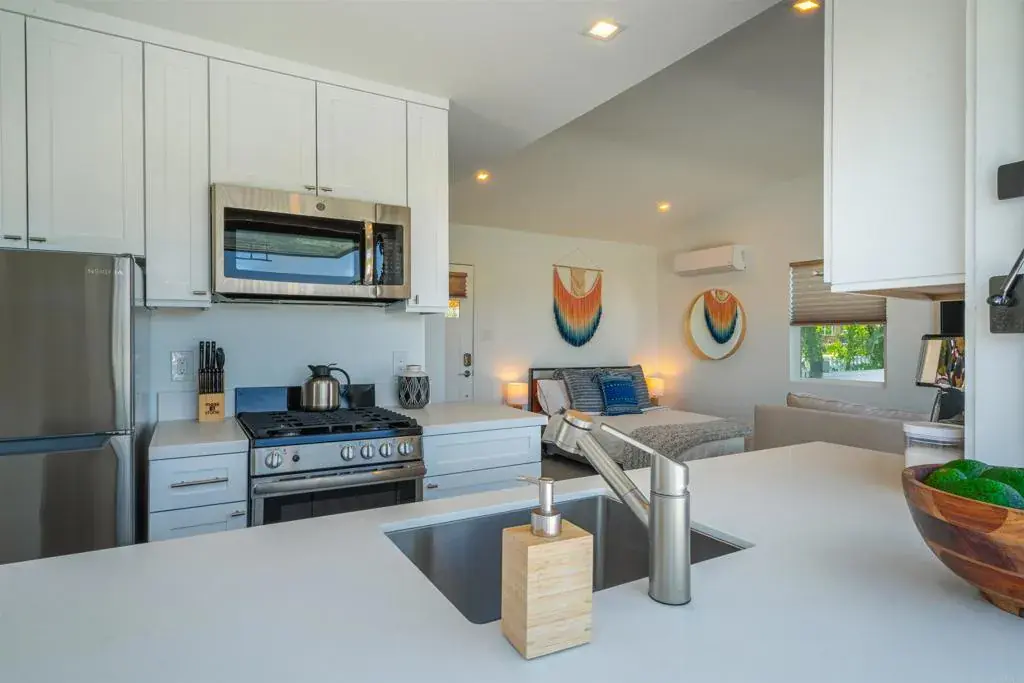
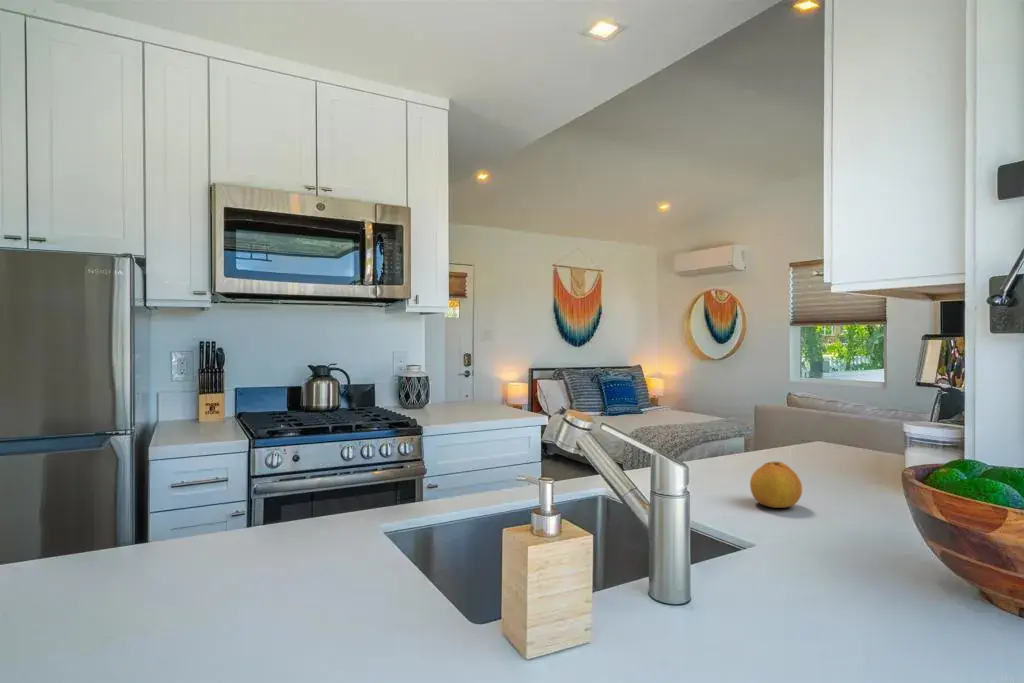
+ fruit (775, 483)
